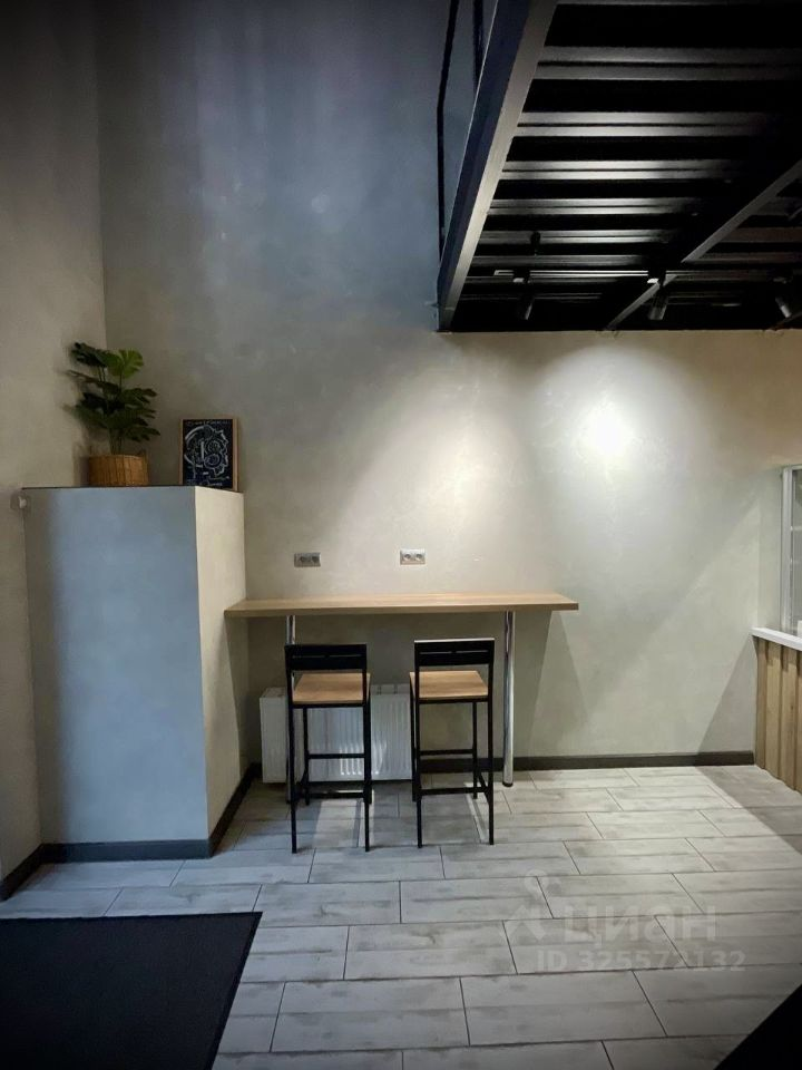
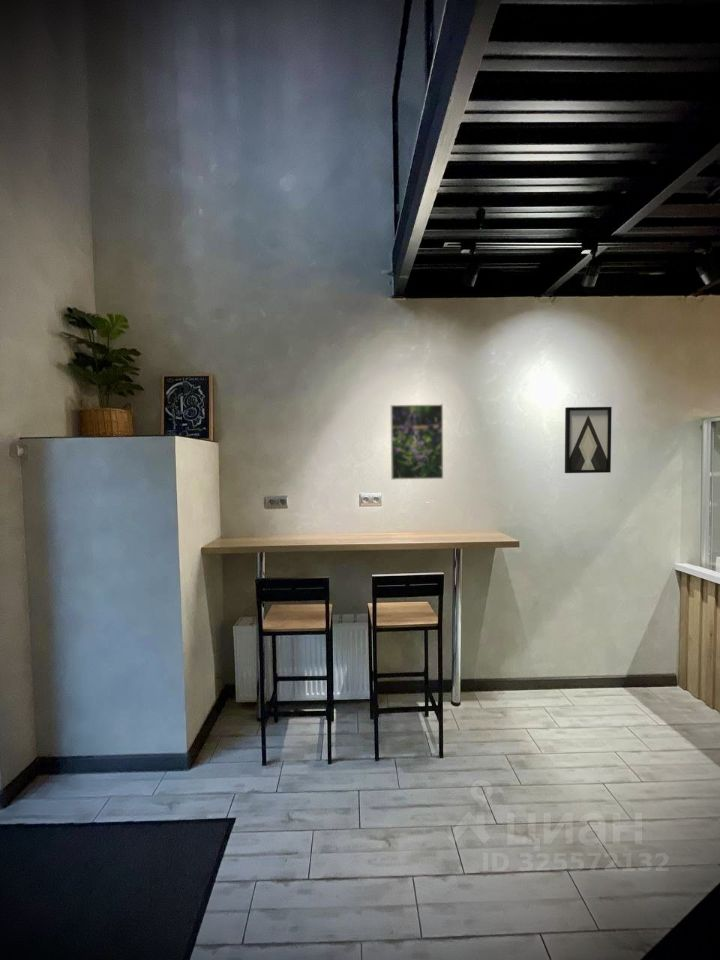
+ wall art (588, 440)
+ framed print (416, 442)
